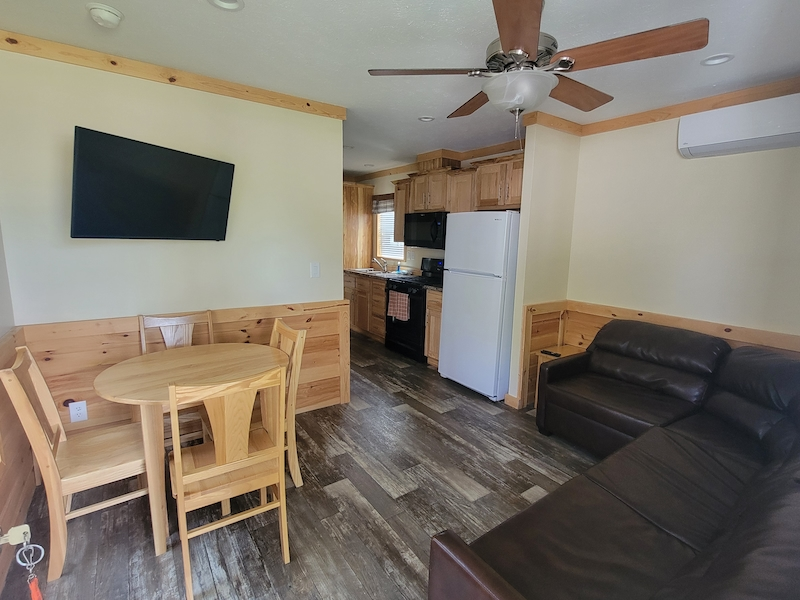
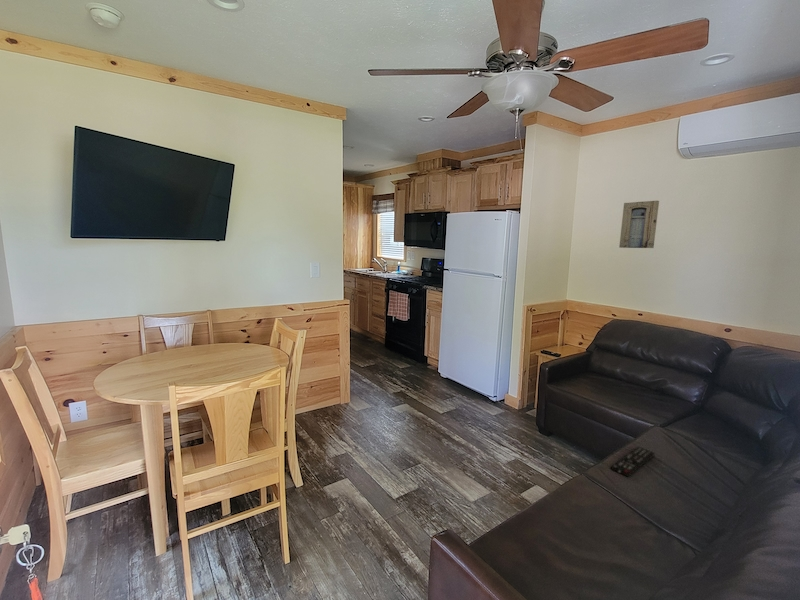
+ remote control (633, 460)
+ wall art (638, 225)
